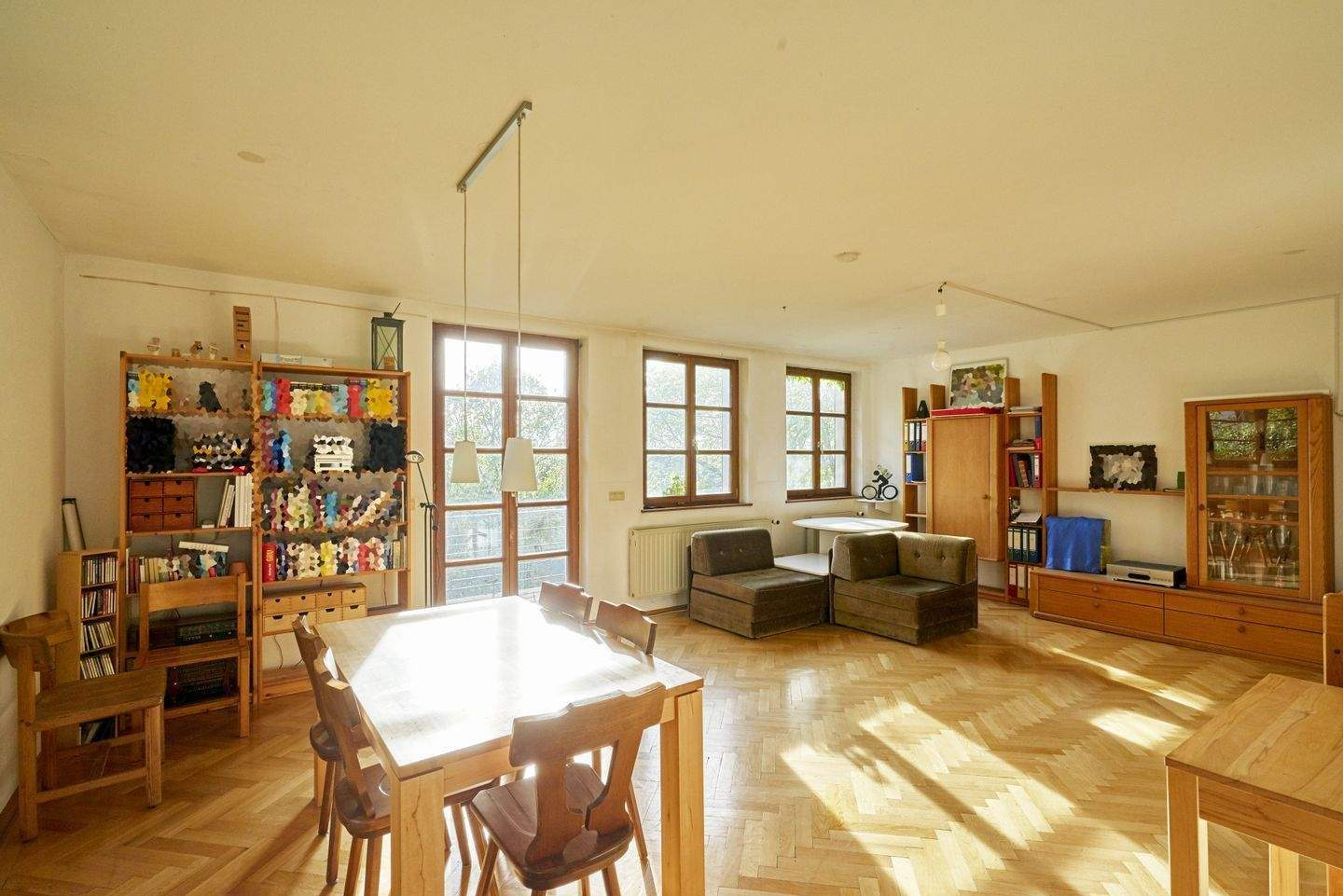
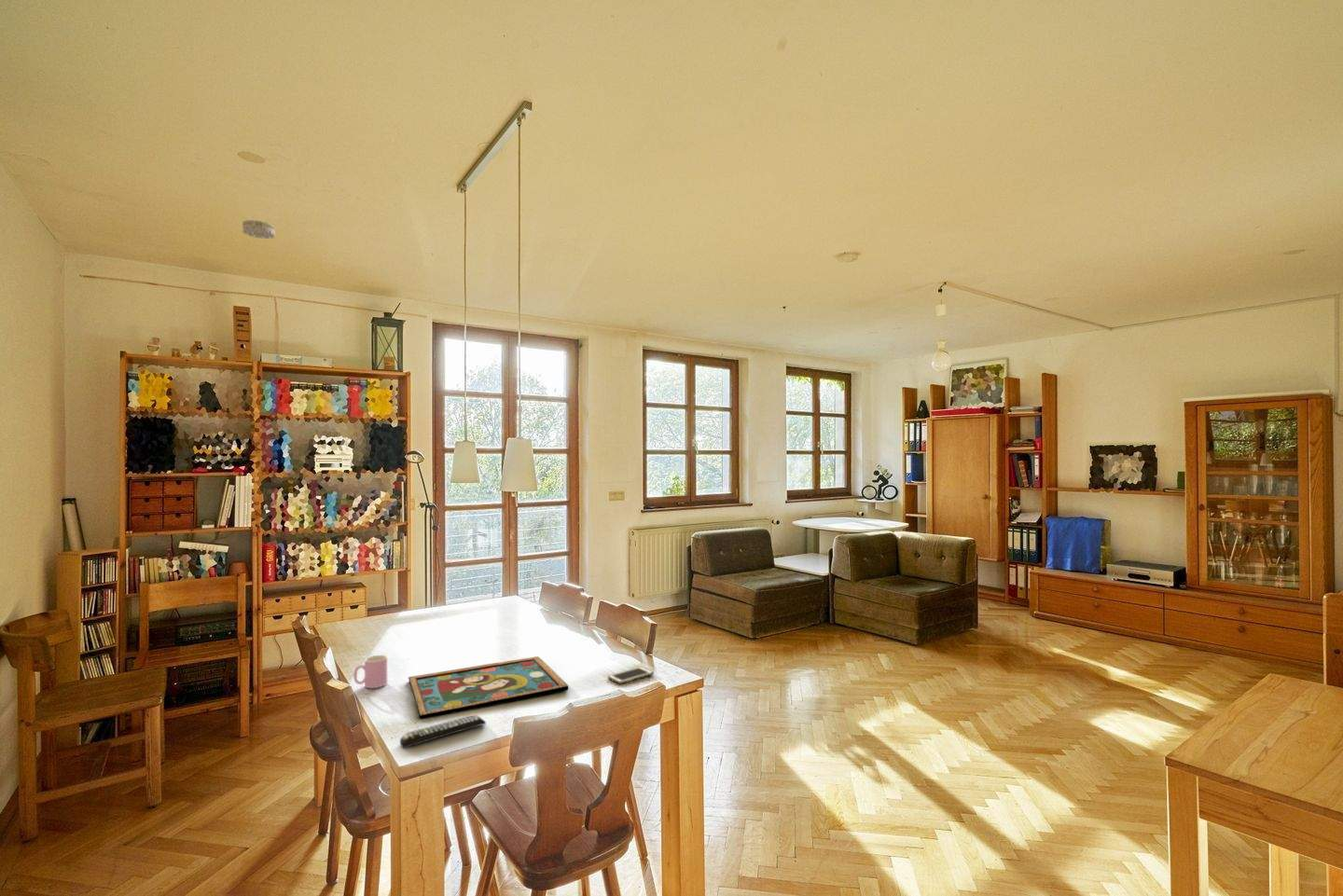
+ smoke detector (258, 228)
+ remote control (444, 730)
+ framed painting (486, 682)
+ cell phone (630, 675)
+ cup (370, 672)
